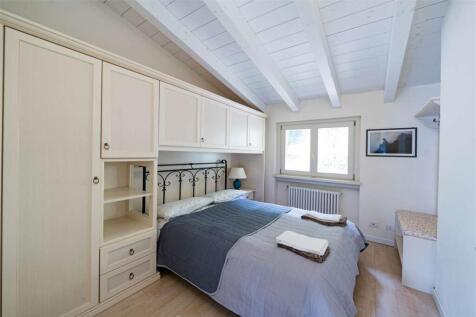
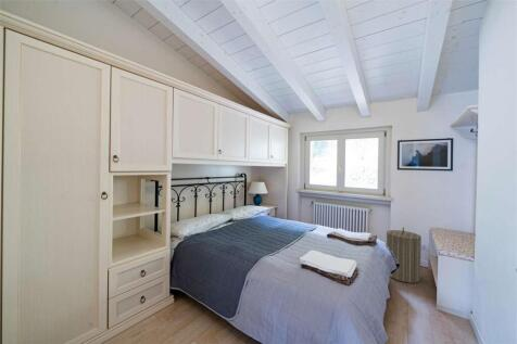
+ laundry hamper (402, 251)
